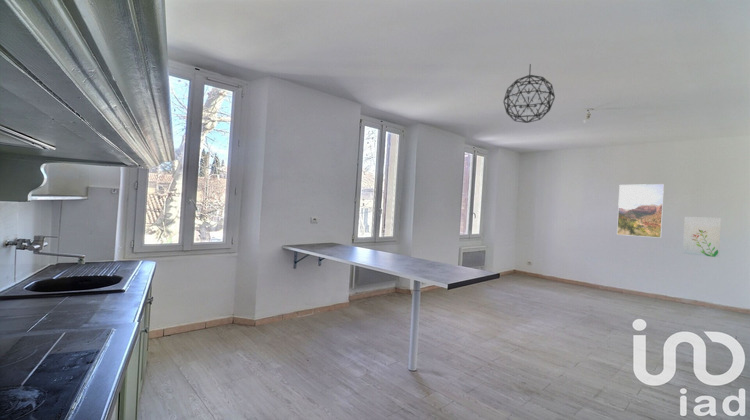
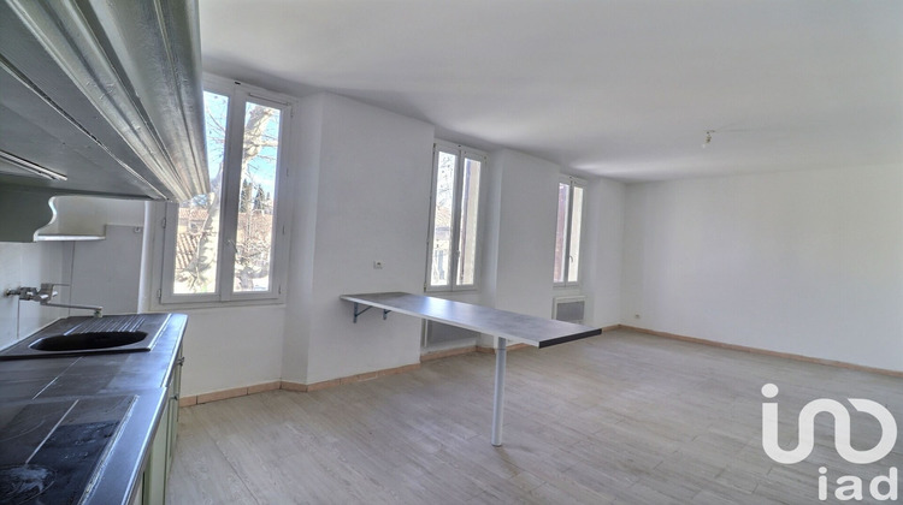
- wall art (701, 236)
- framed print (639, 210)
- pendant light (528, 93)
